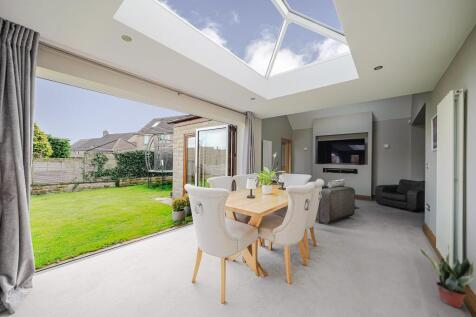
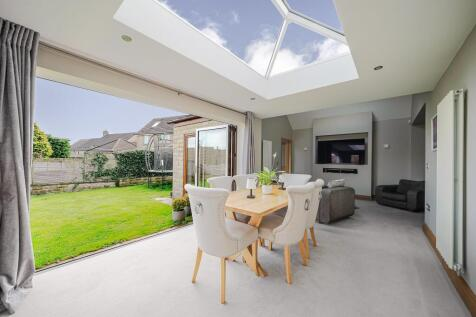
- potted plant (446, 274)
